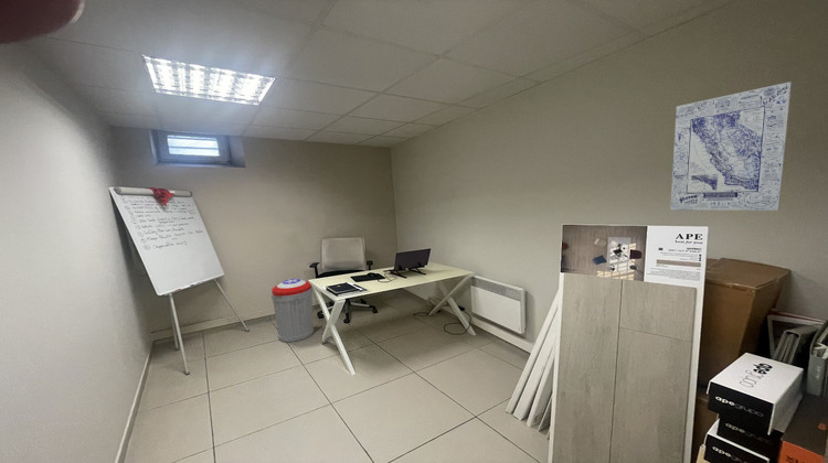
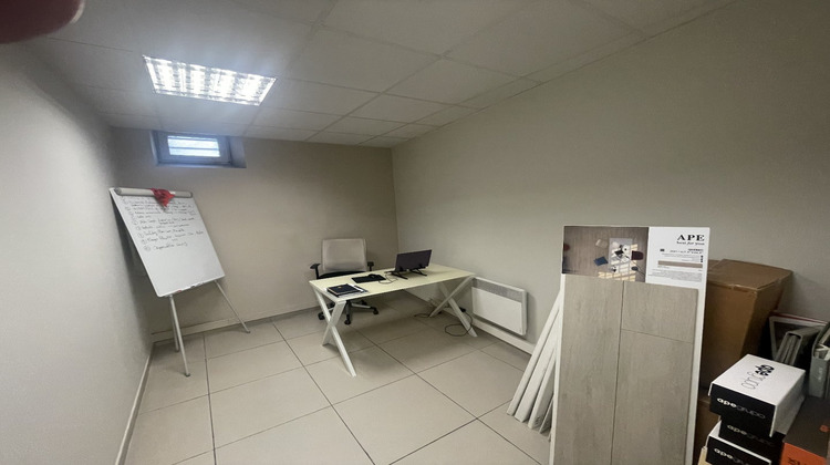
- wall art (723, 153)
- trash can (294, 308)
